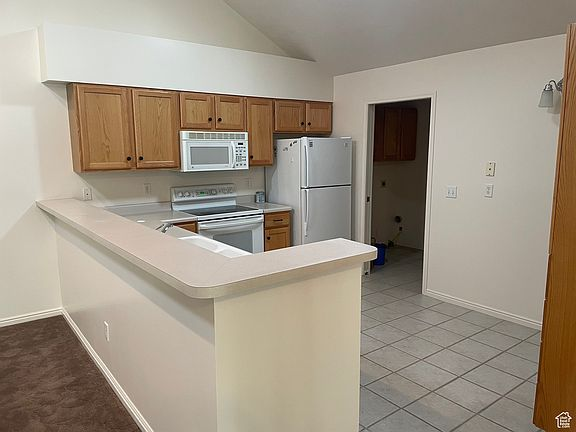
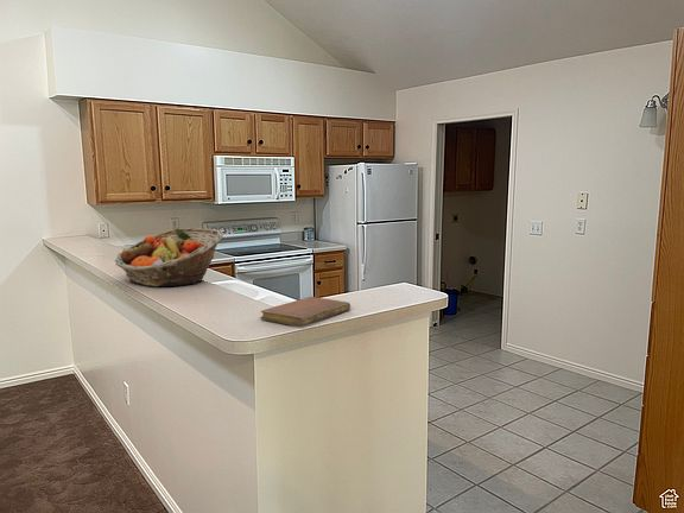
+ fruit basket (170, 255)
+ notebook (306, 310)
